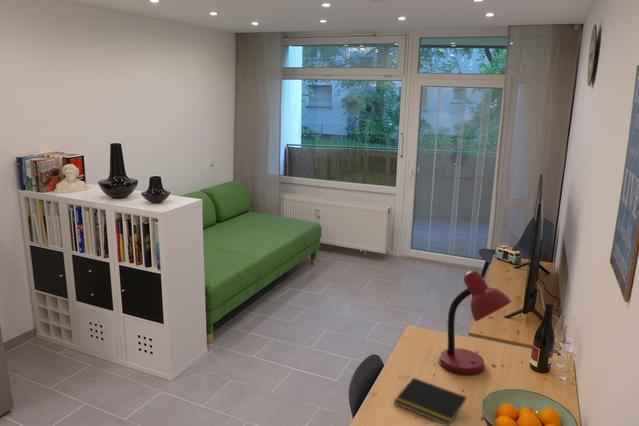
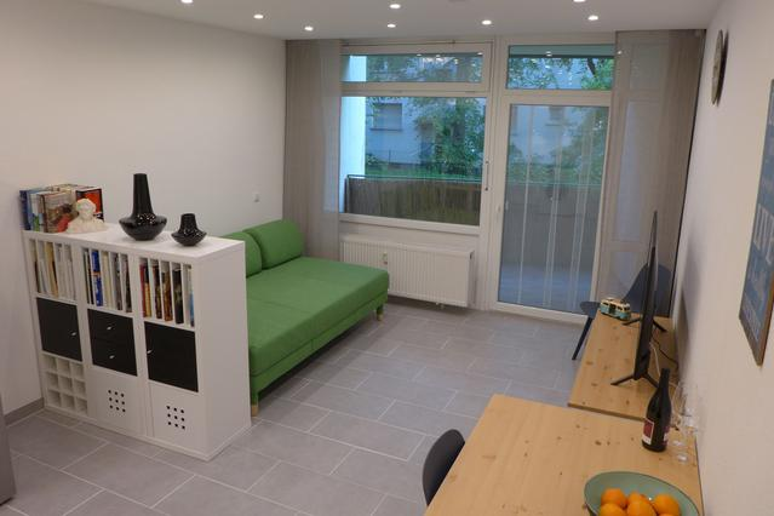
- notepad (429, 400)
- desk lamp (475, 321)
